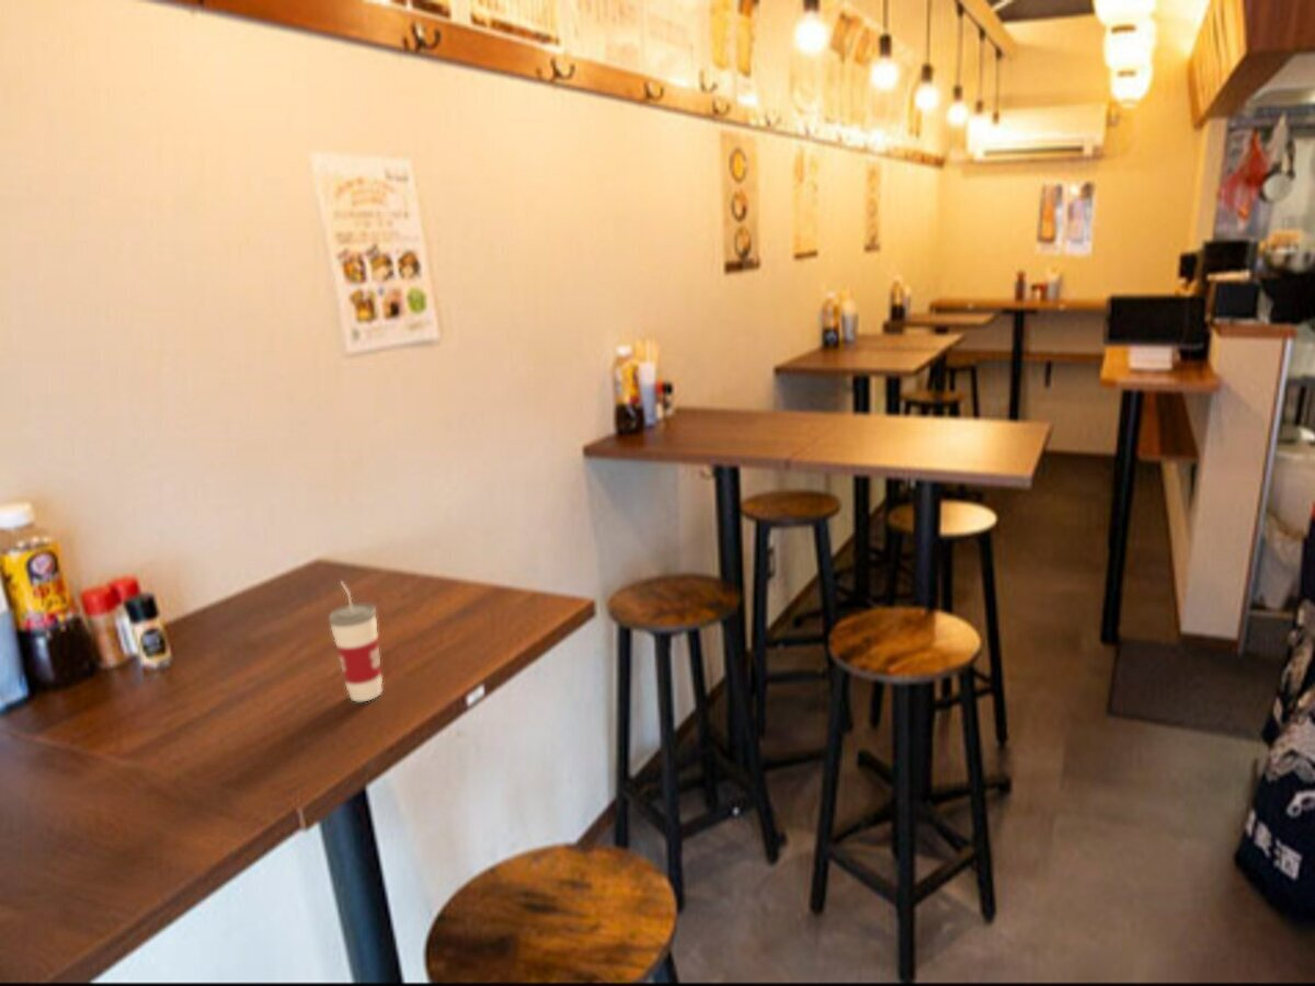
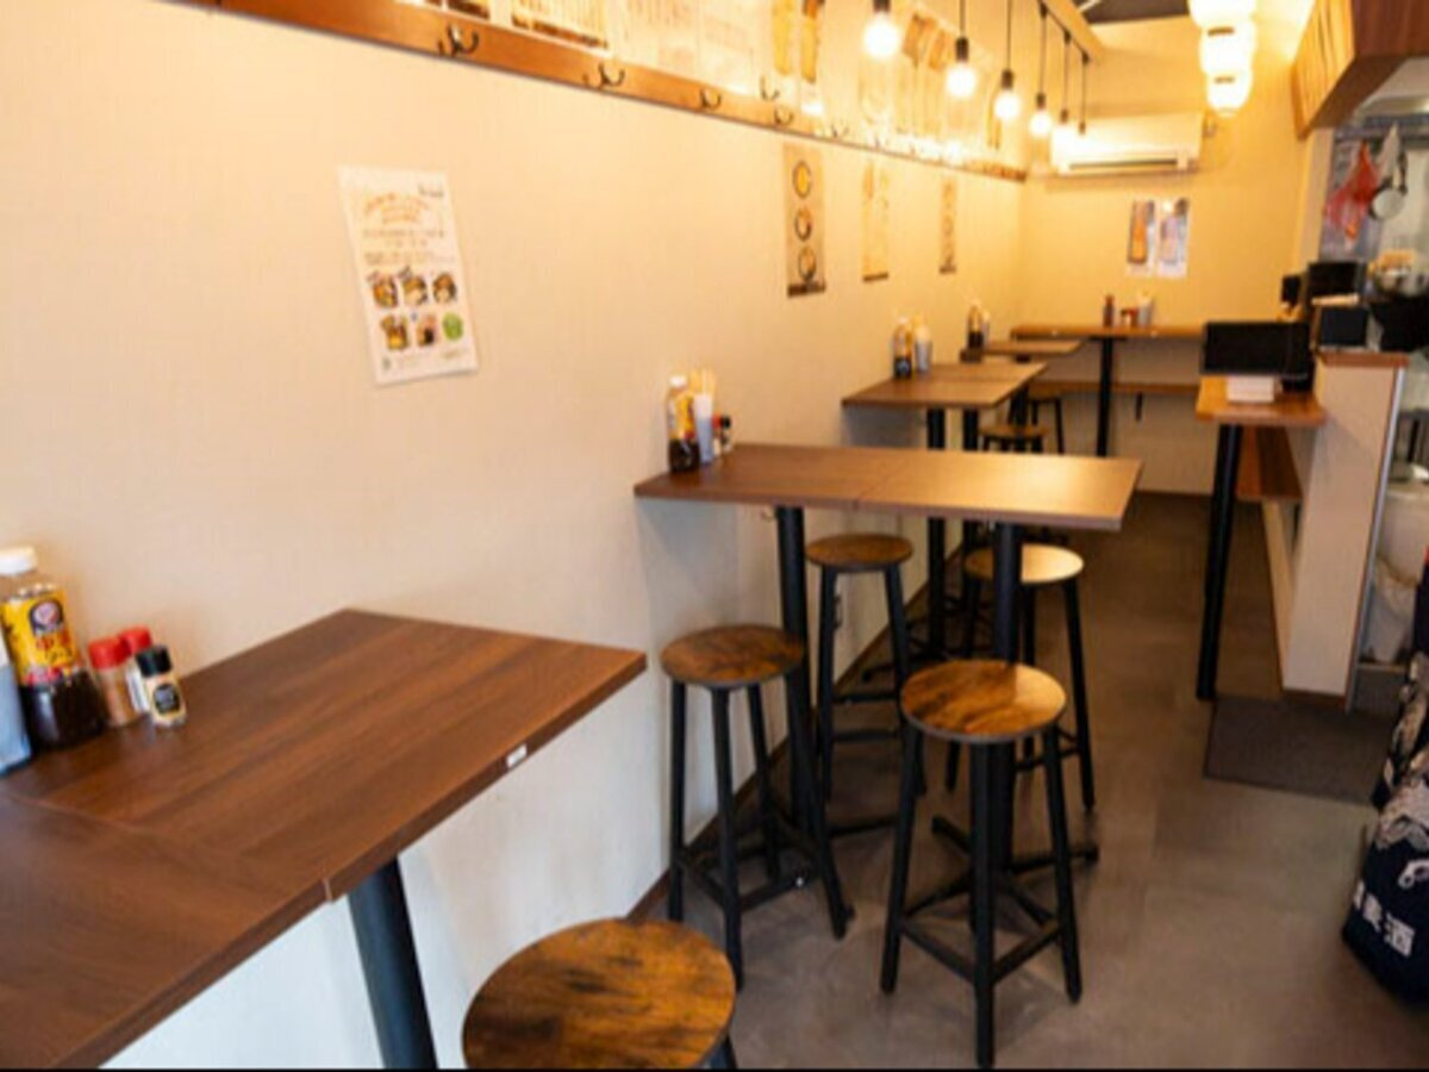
- cup (356, 639)
